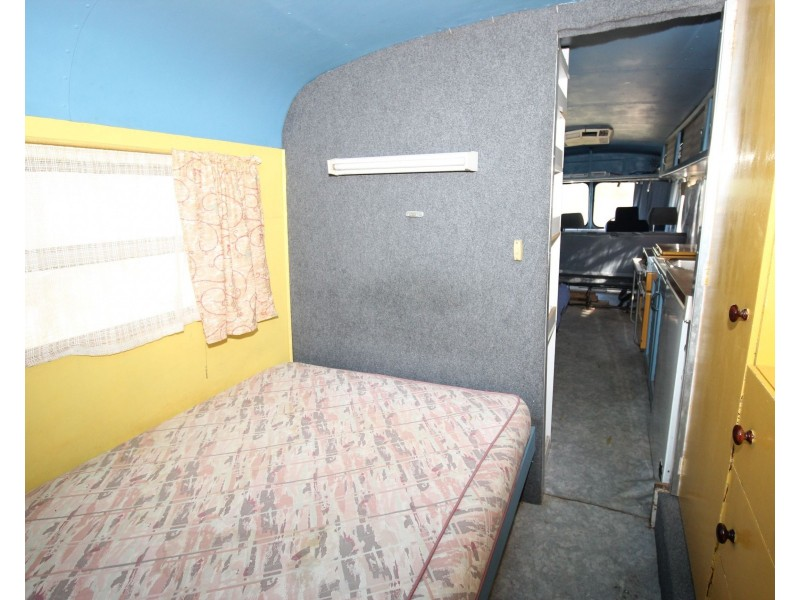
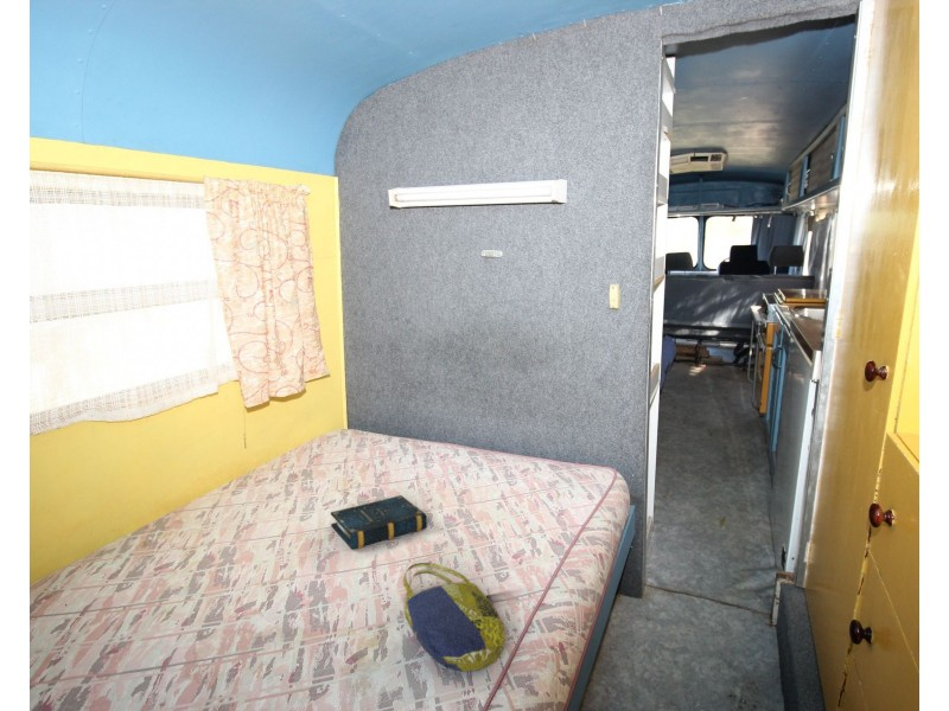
+ book (378, 520)
+ tote bag (447, 610)
